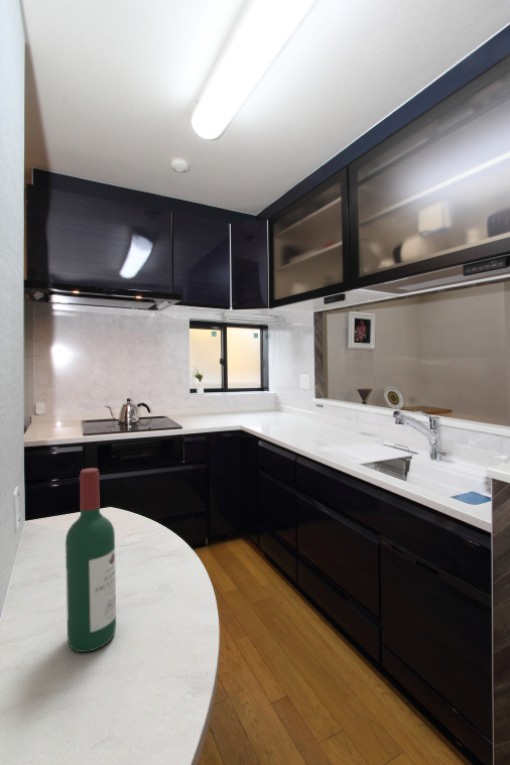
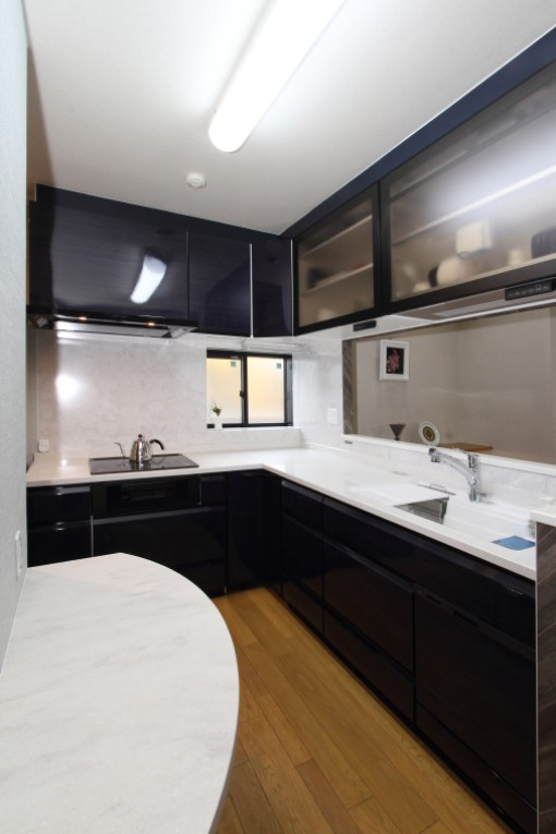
- wine bottle (90, 554)
